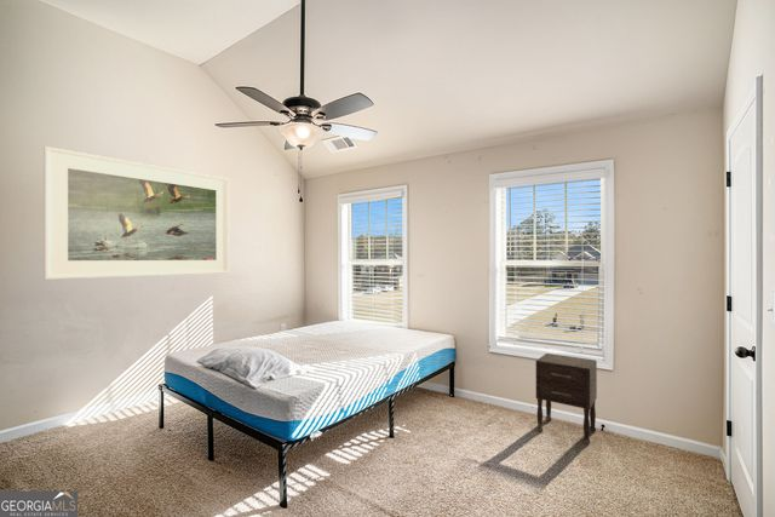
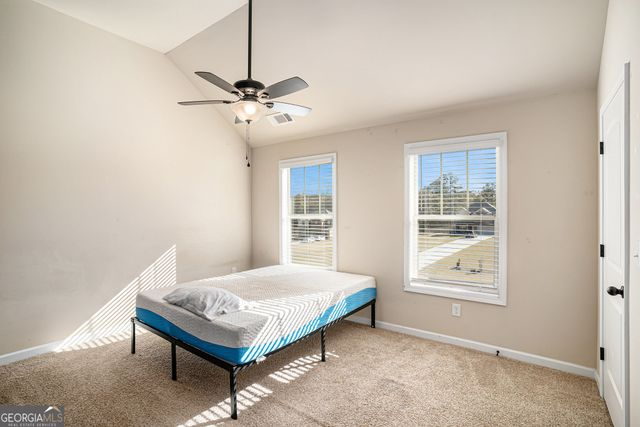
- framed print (151, 220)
- nightstand (566, 395)
